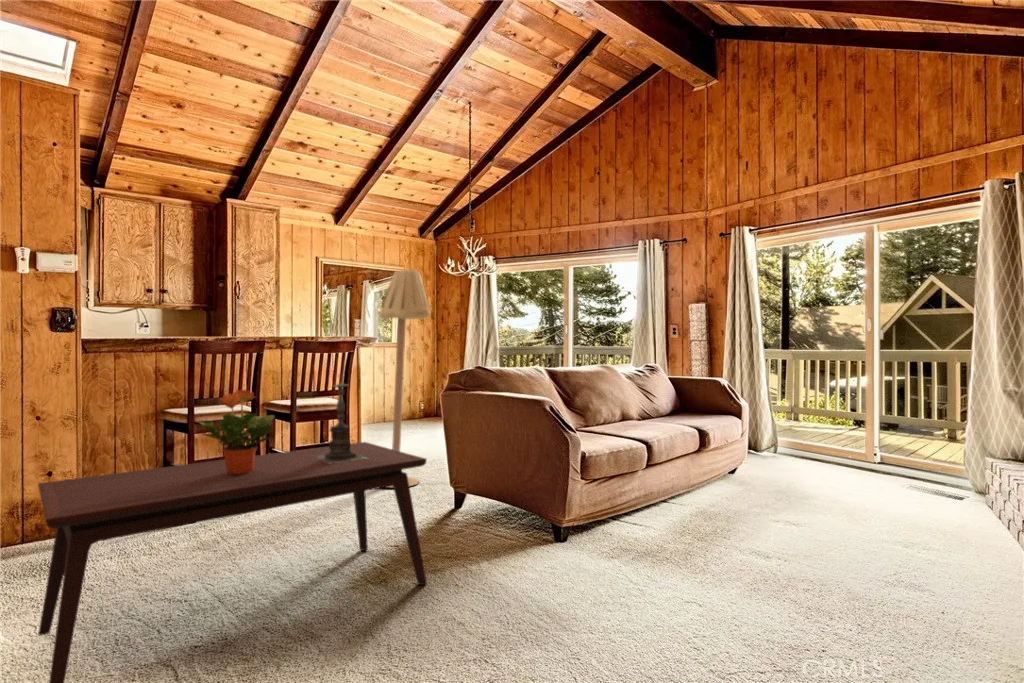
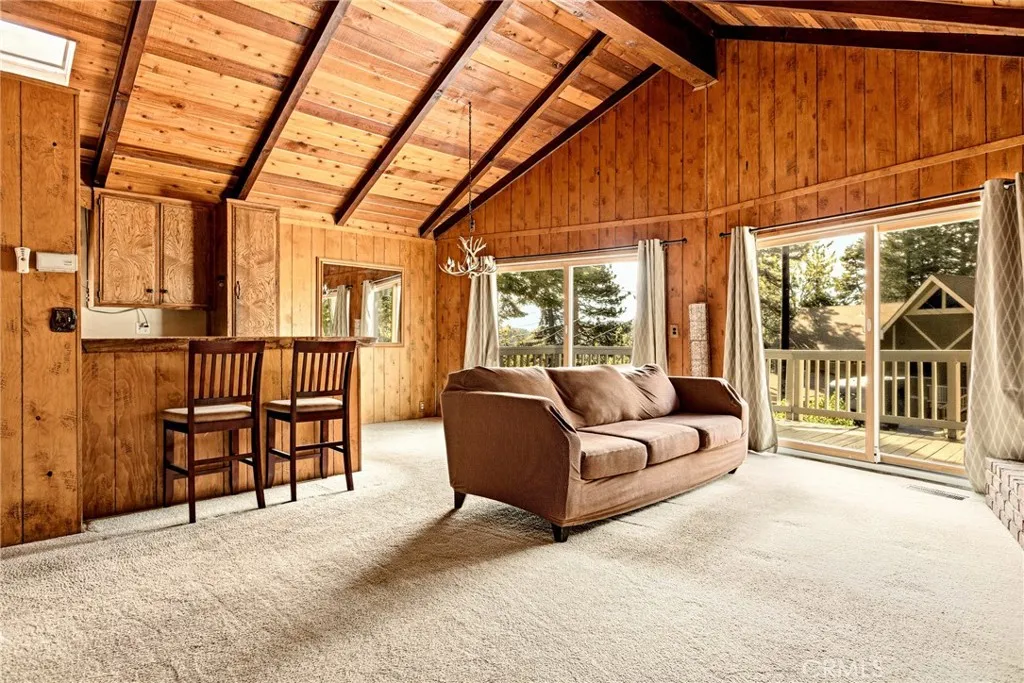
- potted plant (238, 430)
- coffee table (244, 513)
- floor lamp (402, 376)
- candle holder (341, 414)
